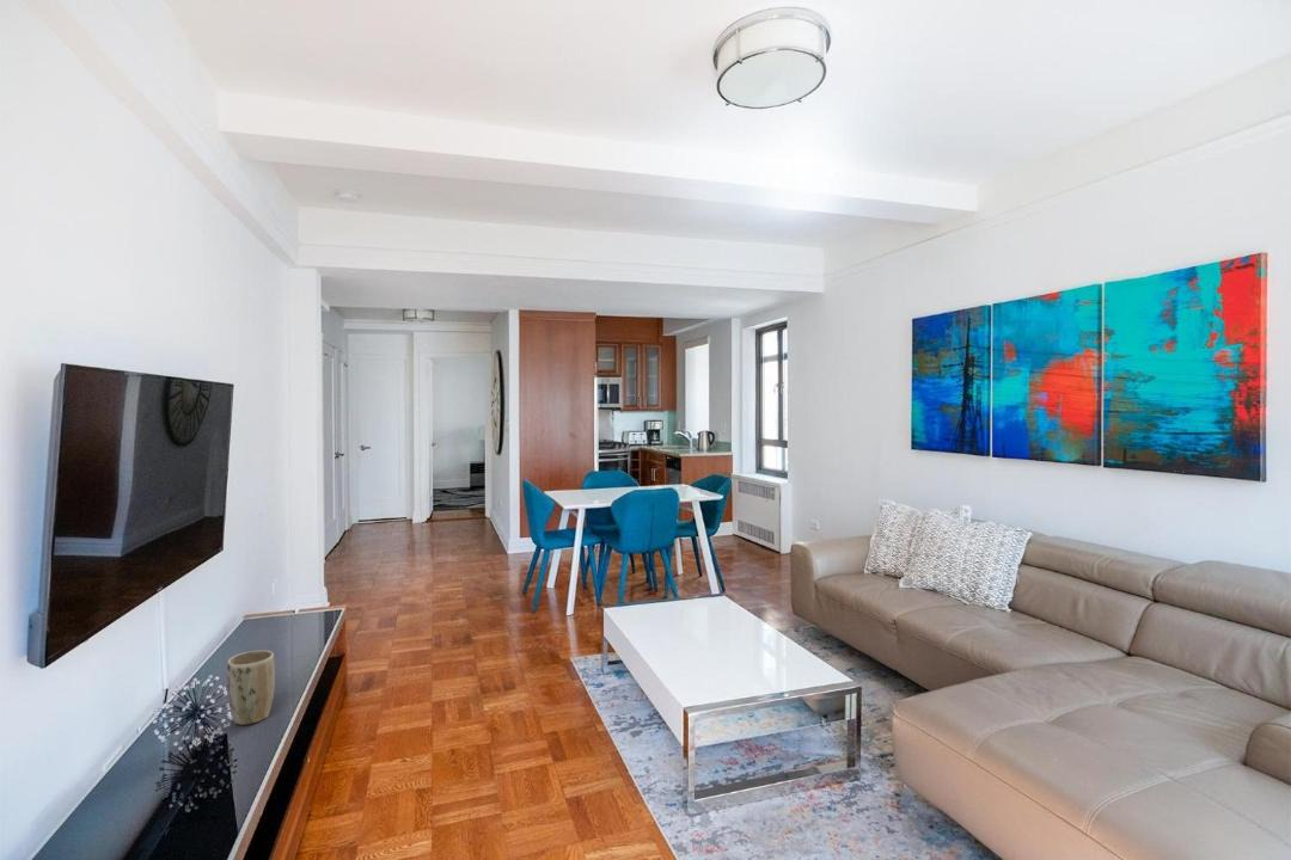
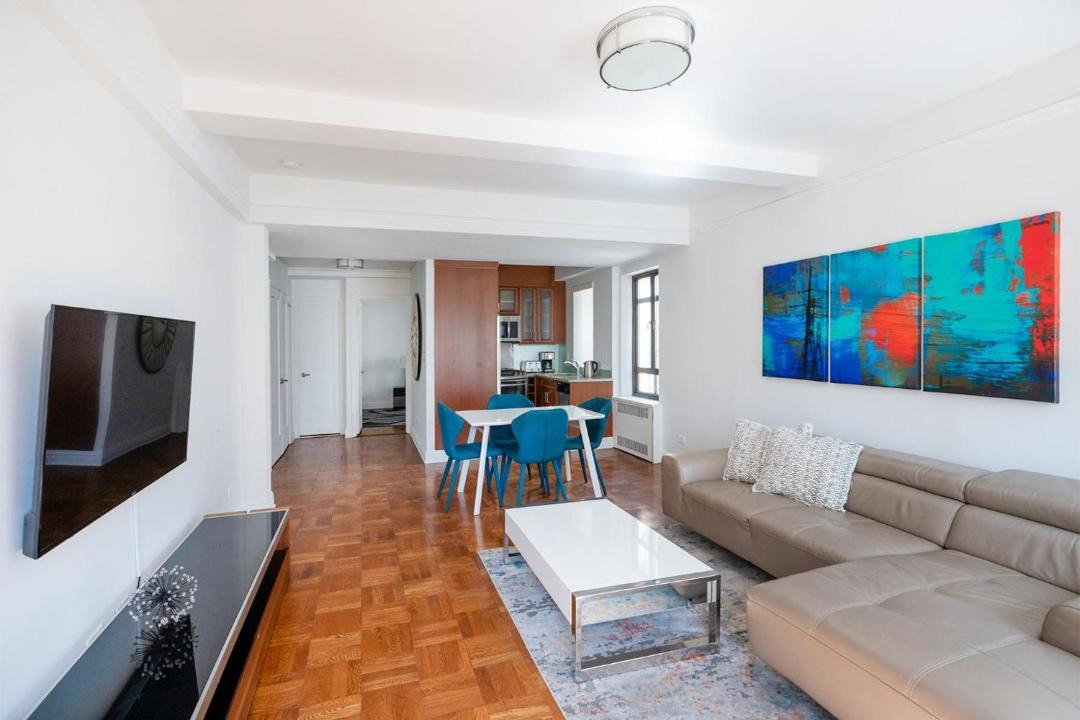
- plant pot (251, 687)
